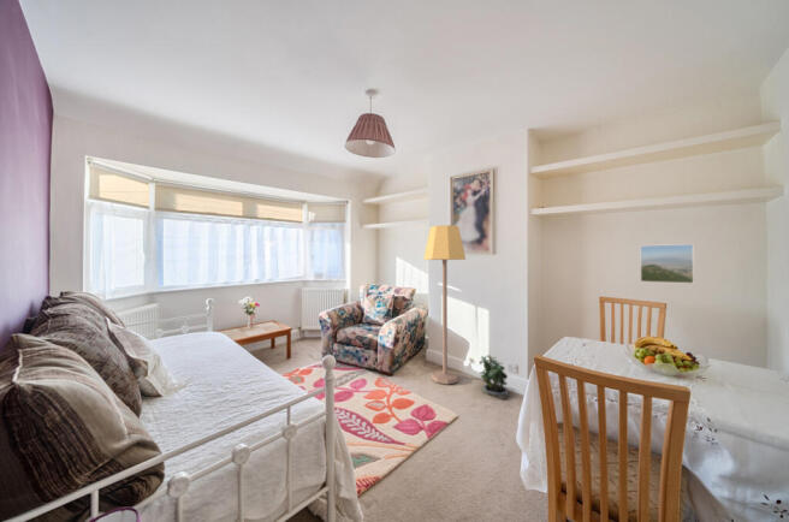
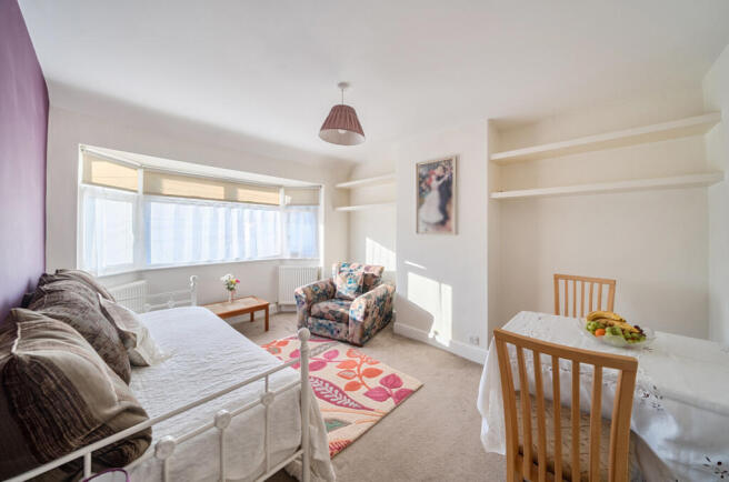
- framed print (665, 263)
- potted plant (493, 373)
- lamp (444, 302)
